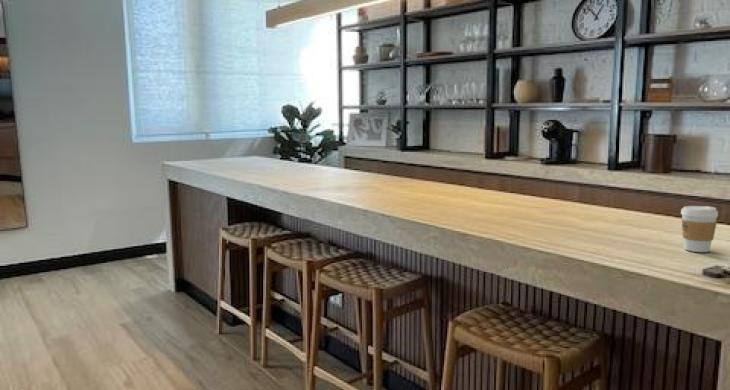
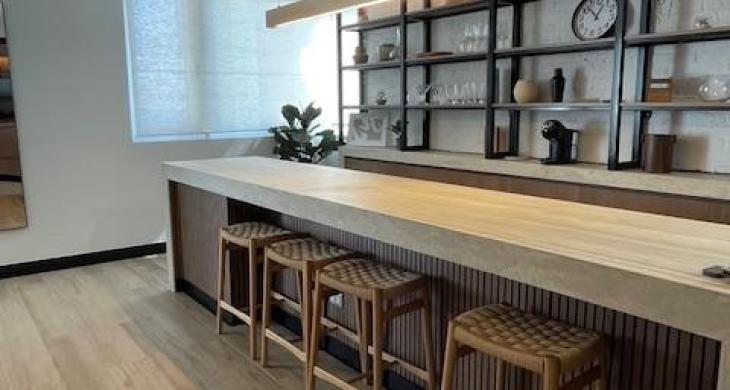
- coffee cup (698, 228)
